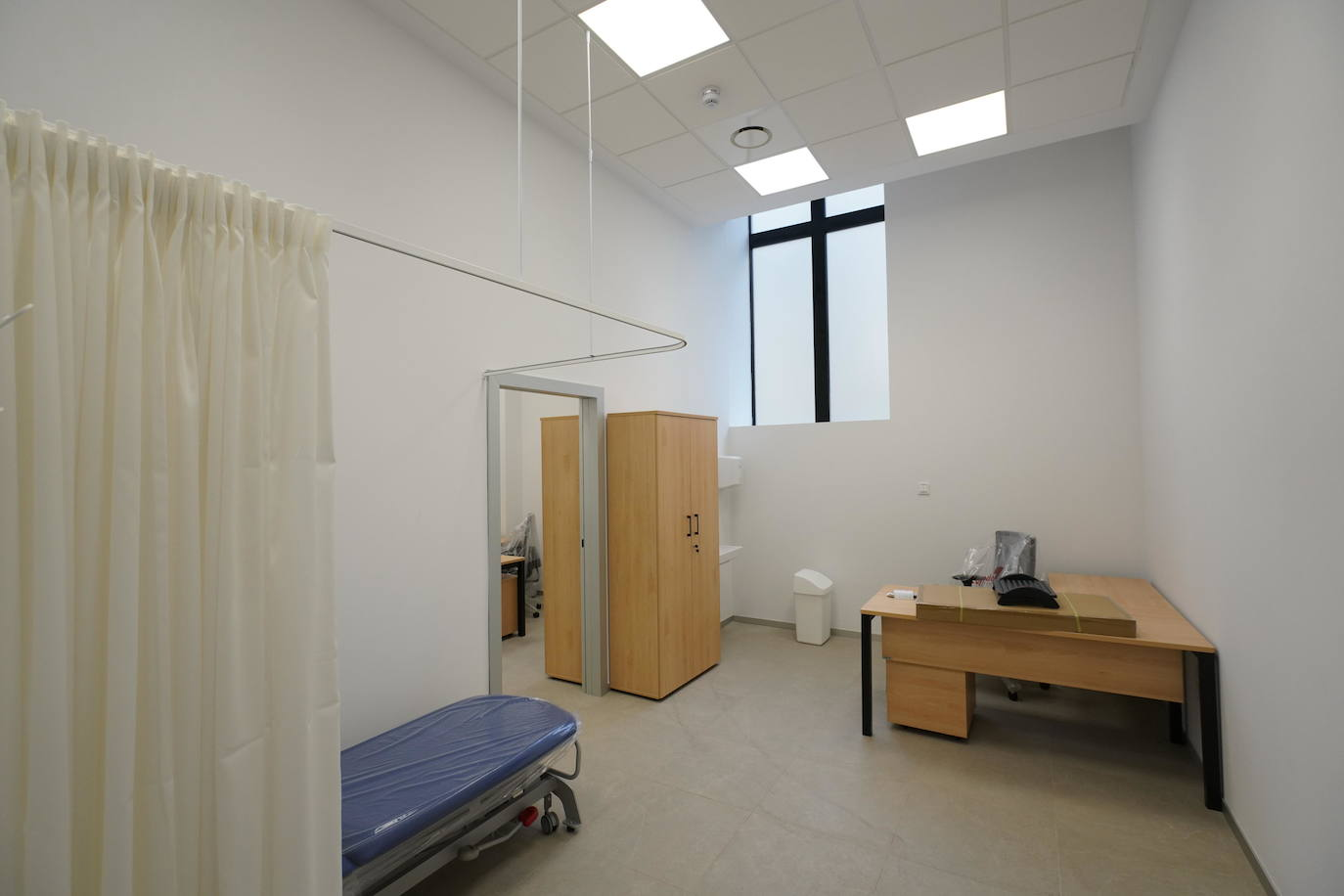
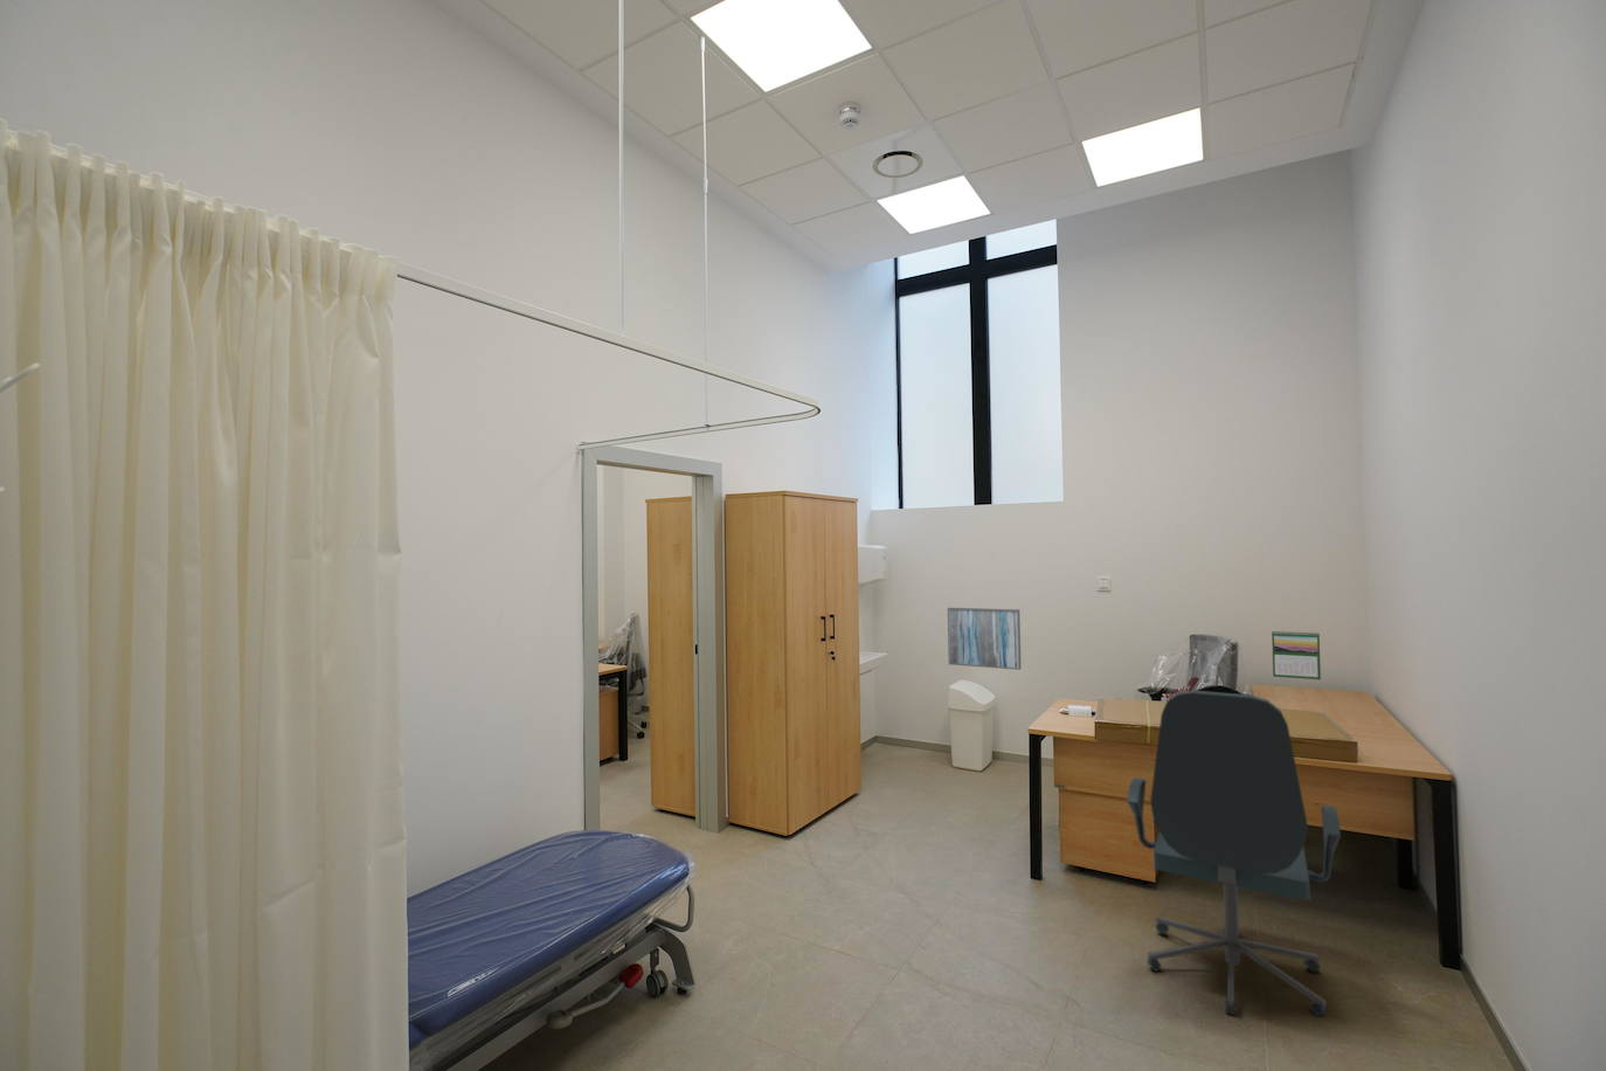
+ calendar (1295, 654)
+ wall art (983, 637)
+ office chair (1227, 828)
